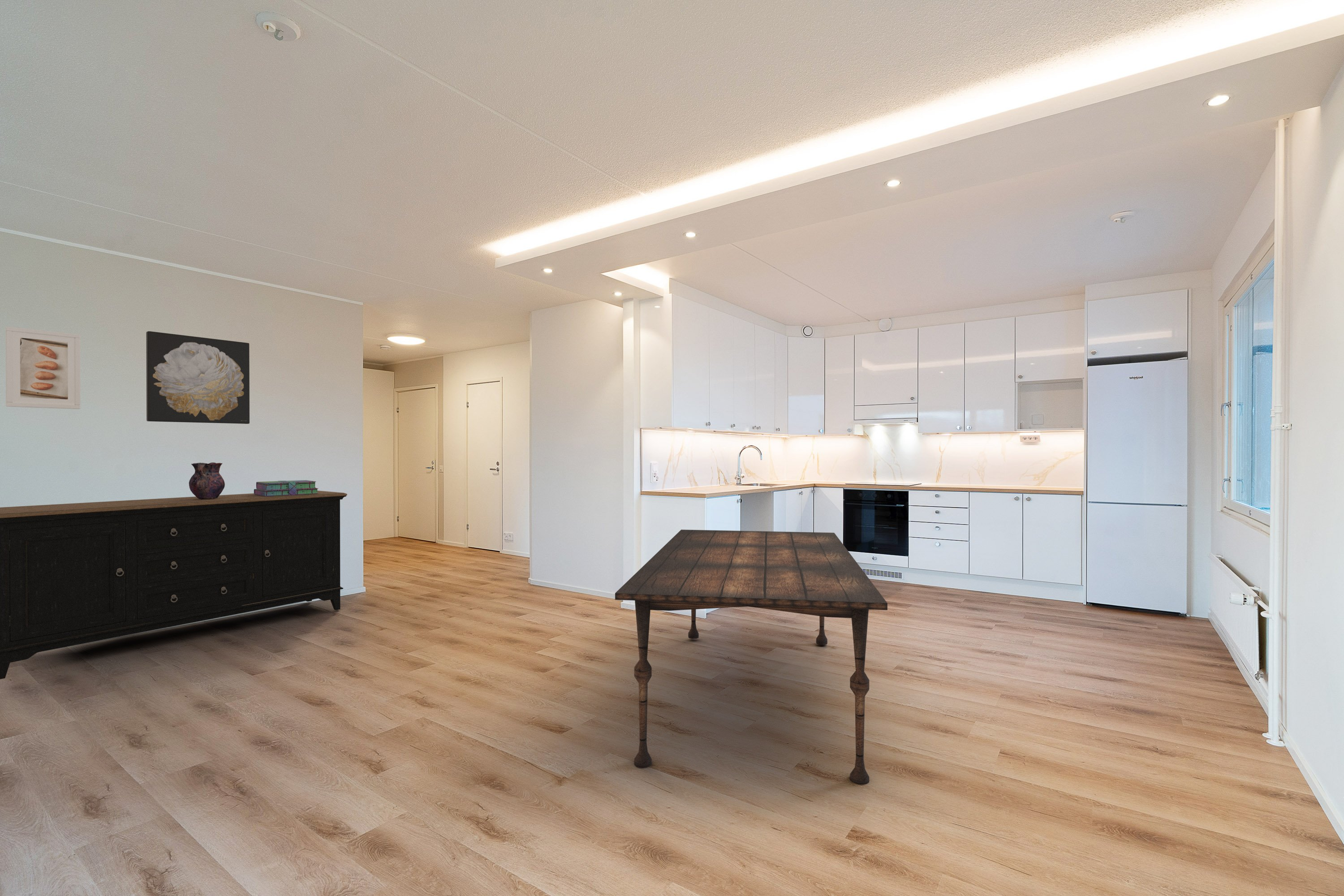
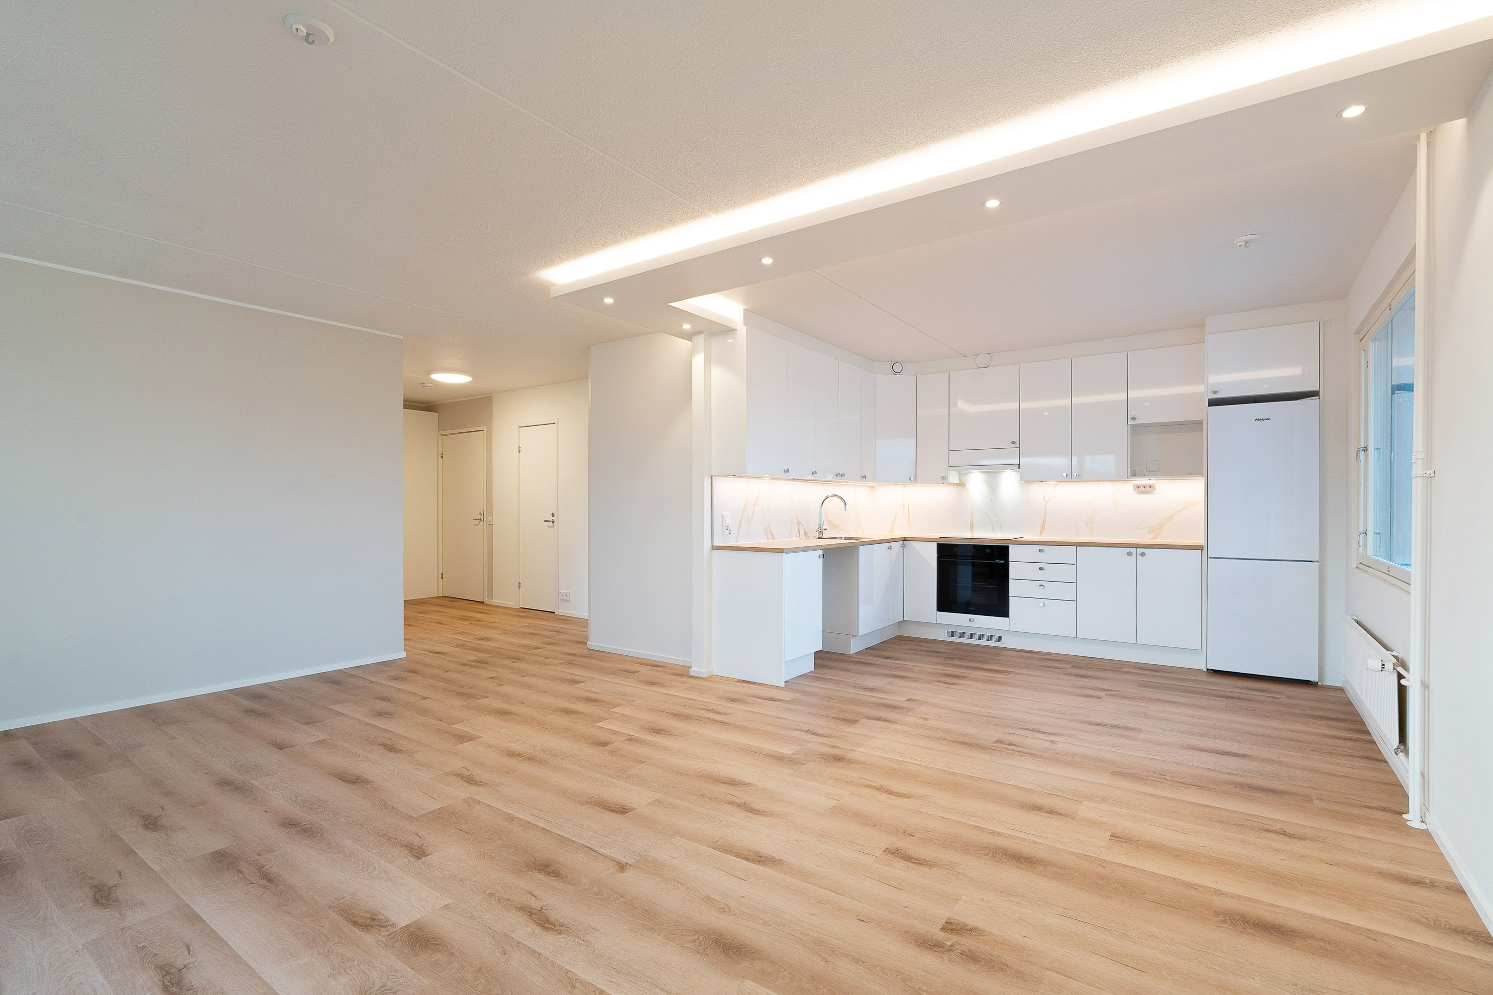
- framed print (44, 369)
- stack of books (286, 487)
- dining table (754, 607)
- vase (207, 480)
- wall art (200, 380)
- sideboard (186, 566)
